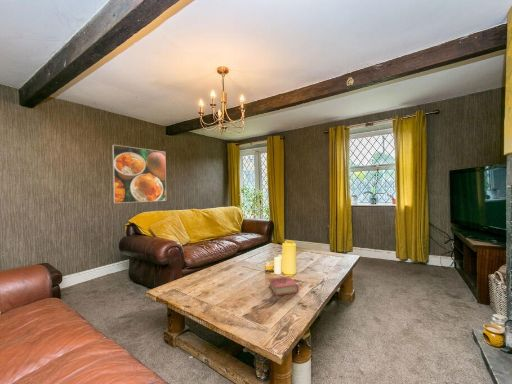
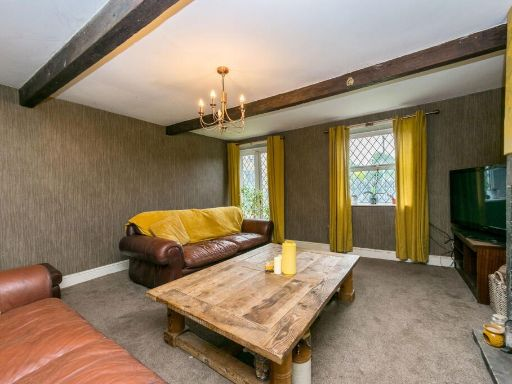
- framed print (141, 175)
- book (283, 285)
